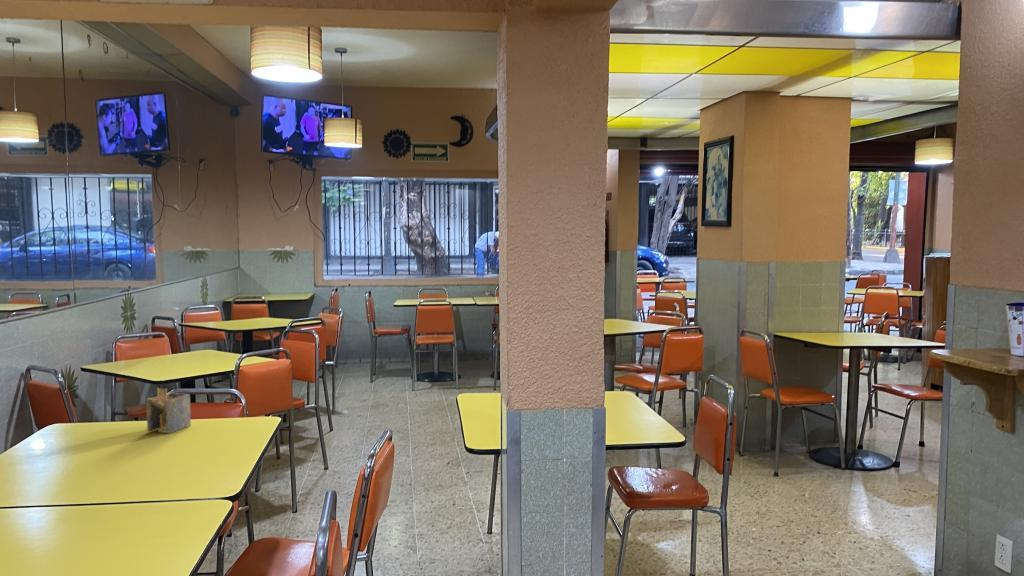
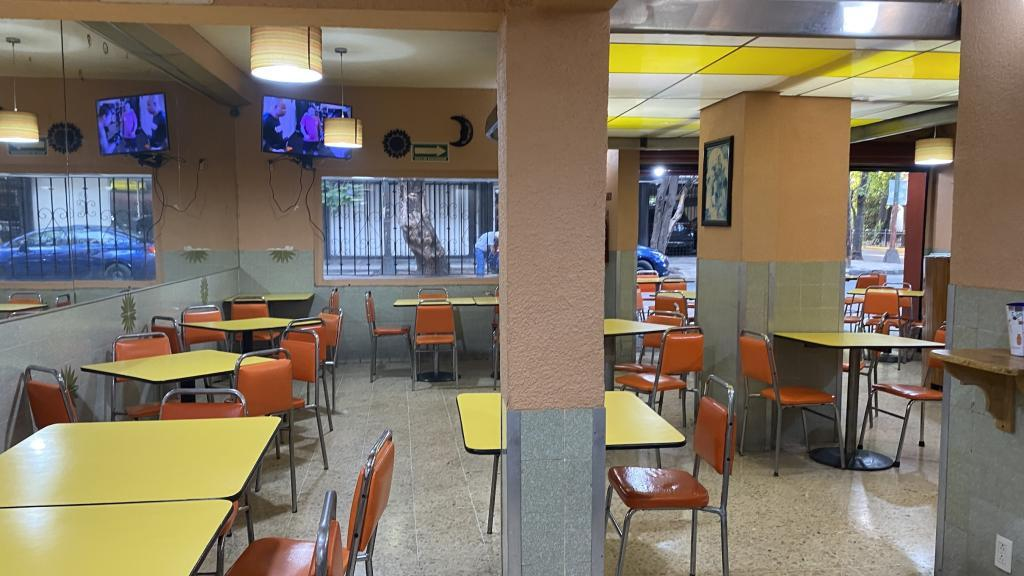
- napkin holder (168, 407)
